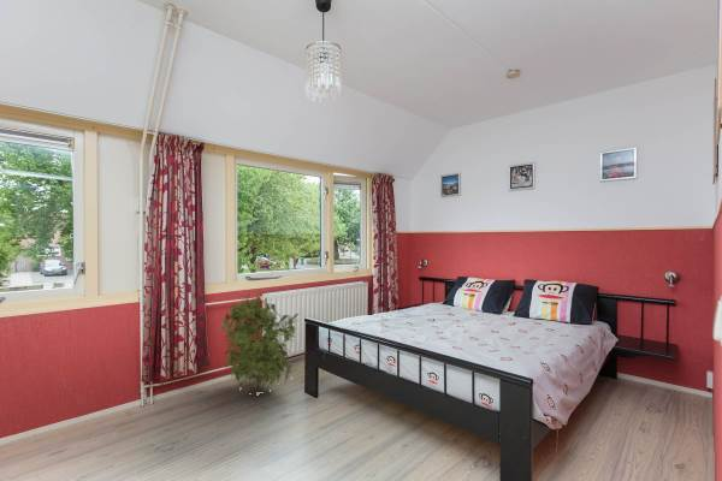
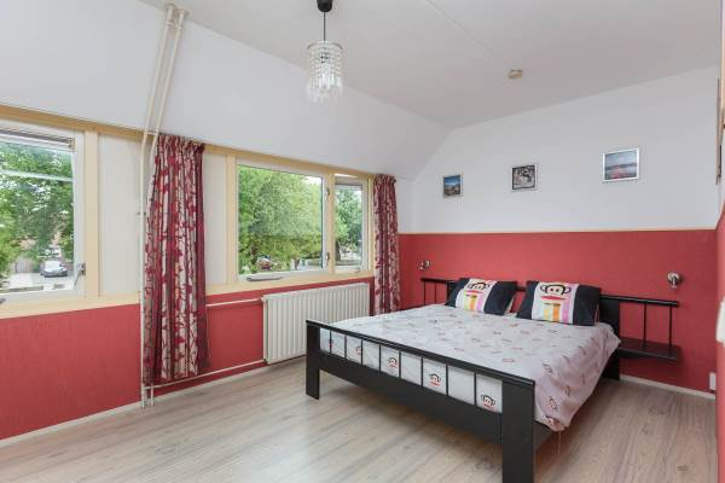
- indoor plant (255, 342)
